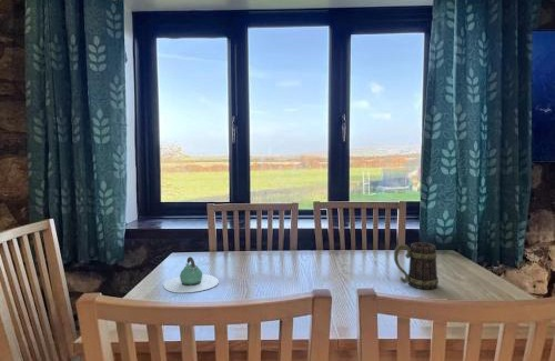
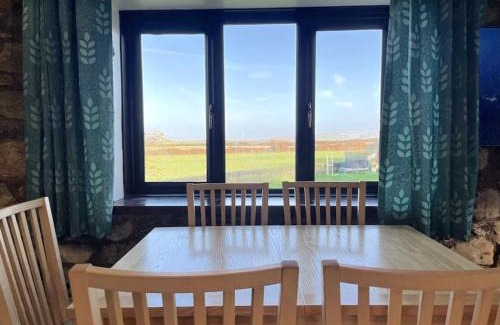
- teapot (191, 270)
- mug (415, 264)
